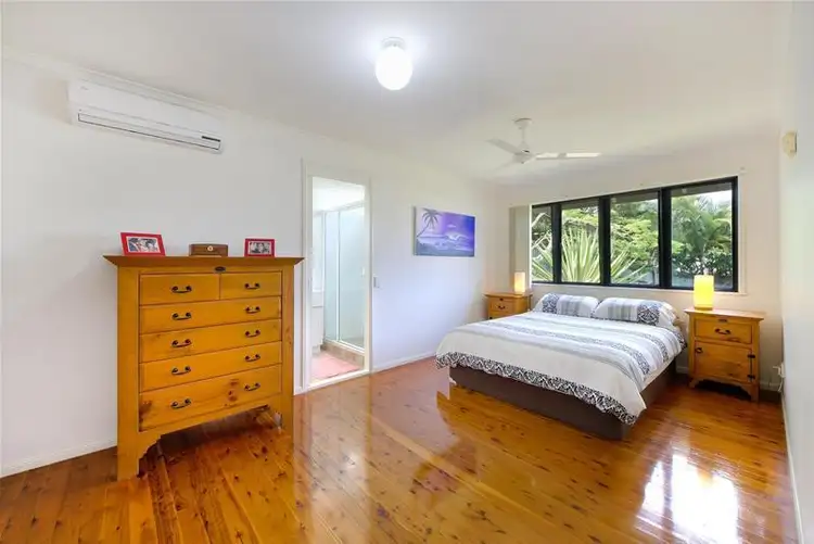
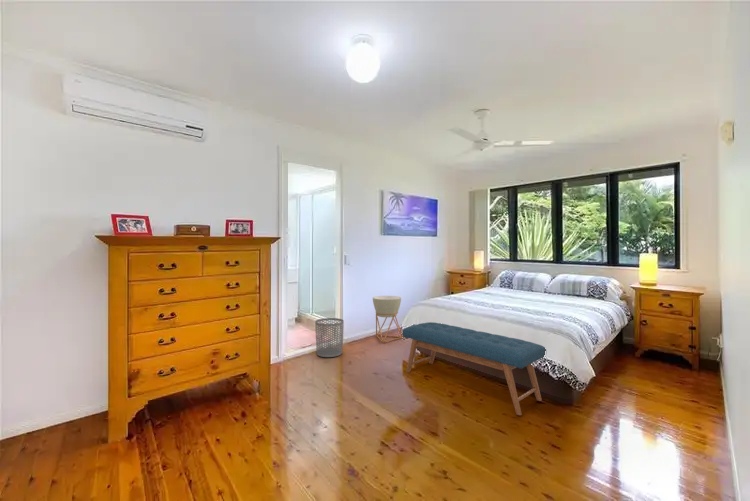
+ bench (466, 358)
+ planter (386, 318)
+ waste bin (329, 337)
